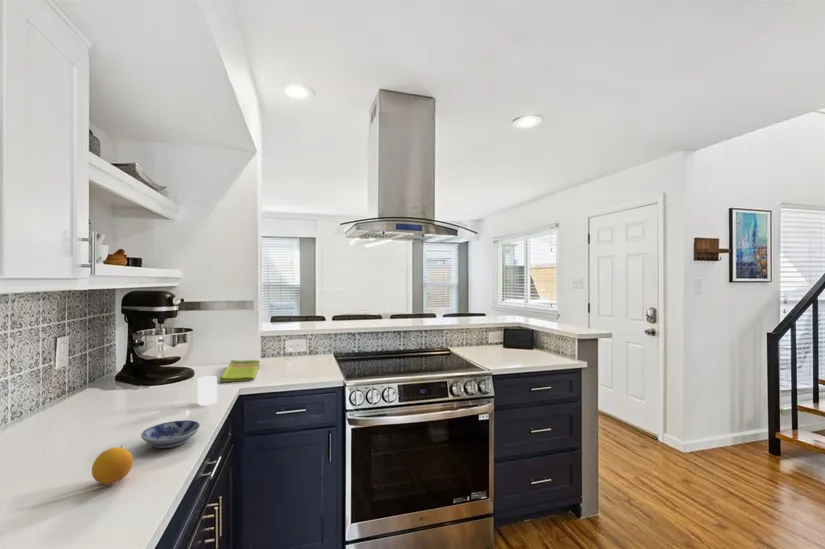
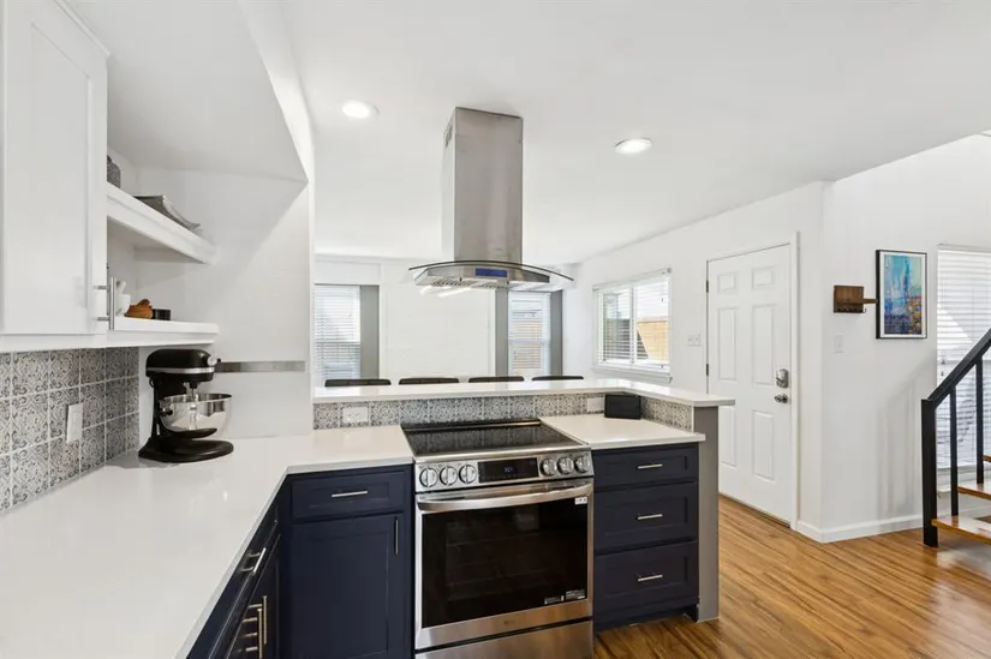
- fruit (112, 465)
- cup (207, 390)
- bowl (171, 435)
- dish towel (241, 369)
